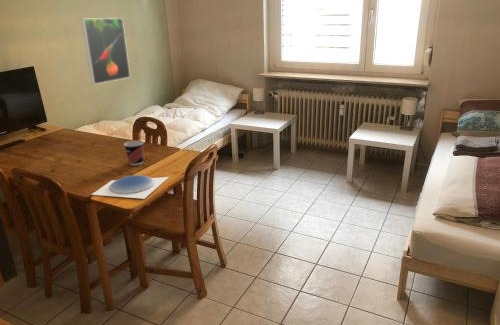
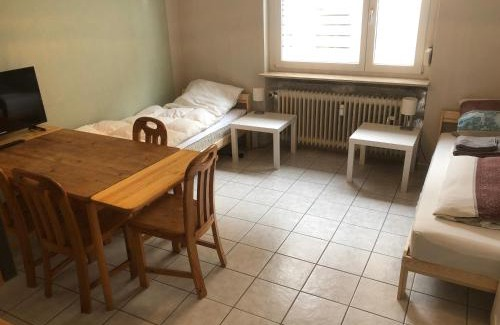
- plate (131, 182)
- cup (135, 153)
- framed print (107, 50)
